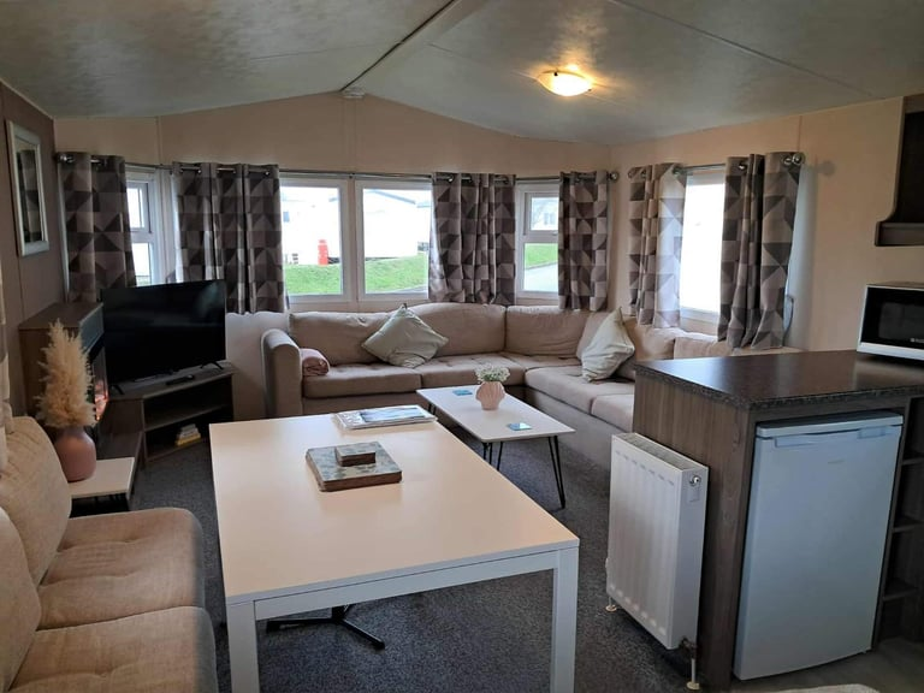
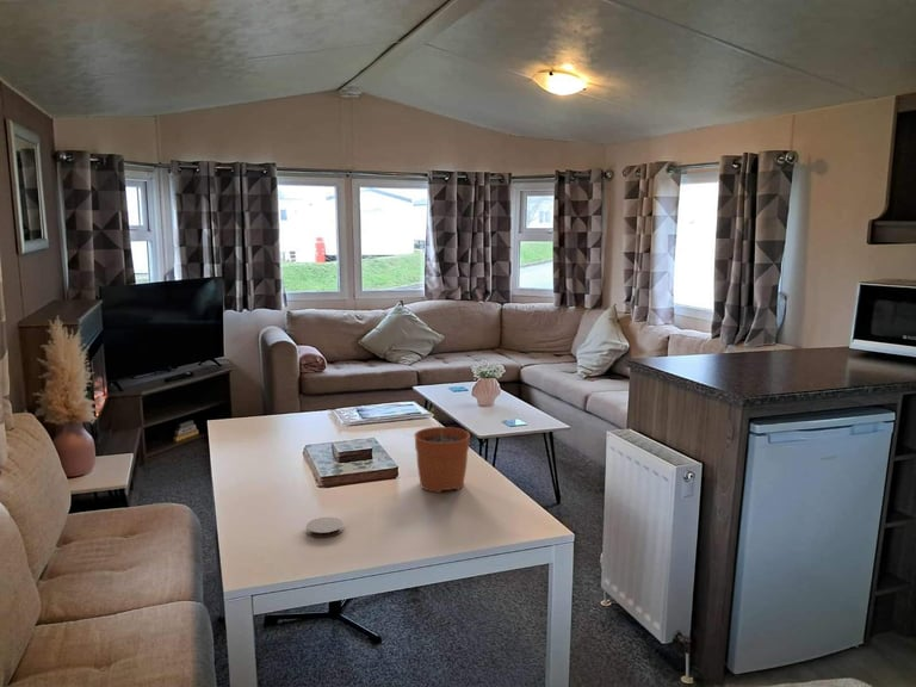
+ plant pot (441, 446)
+ coaster (324, 526)
